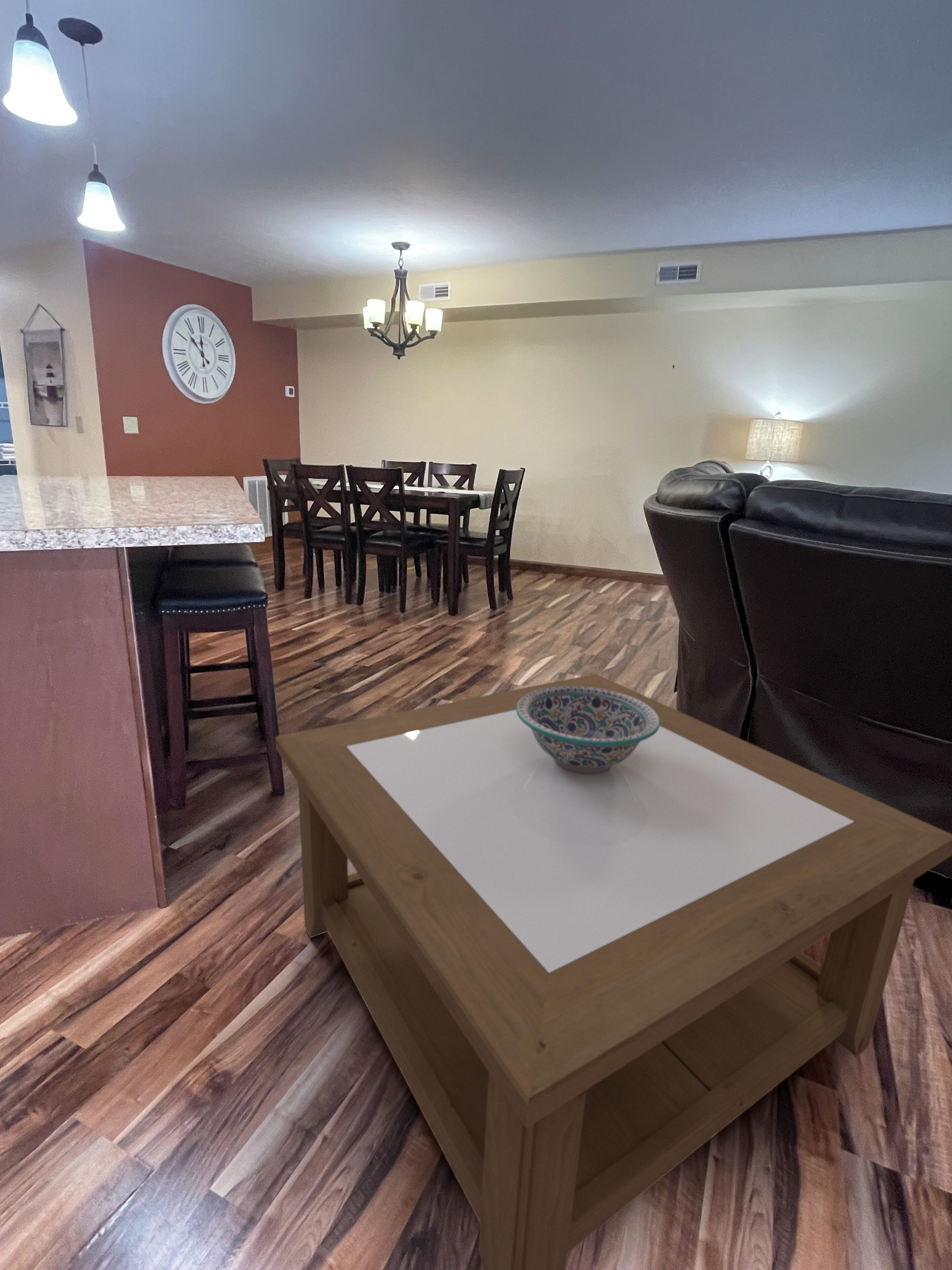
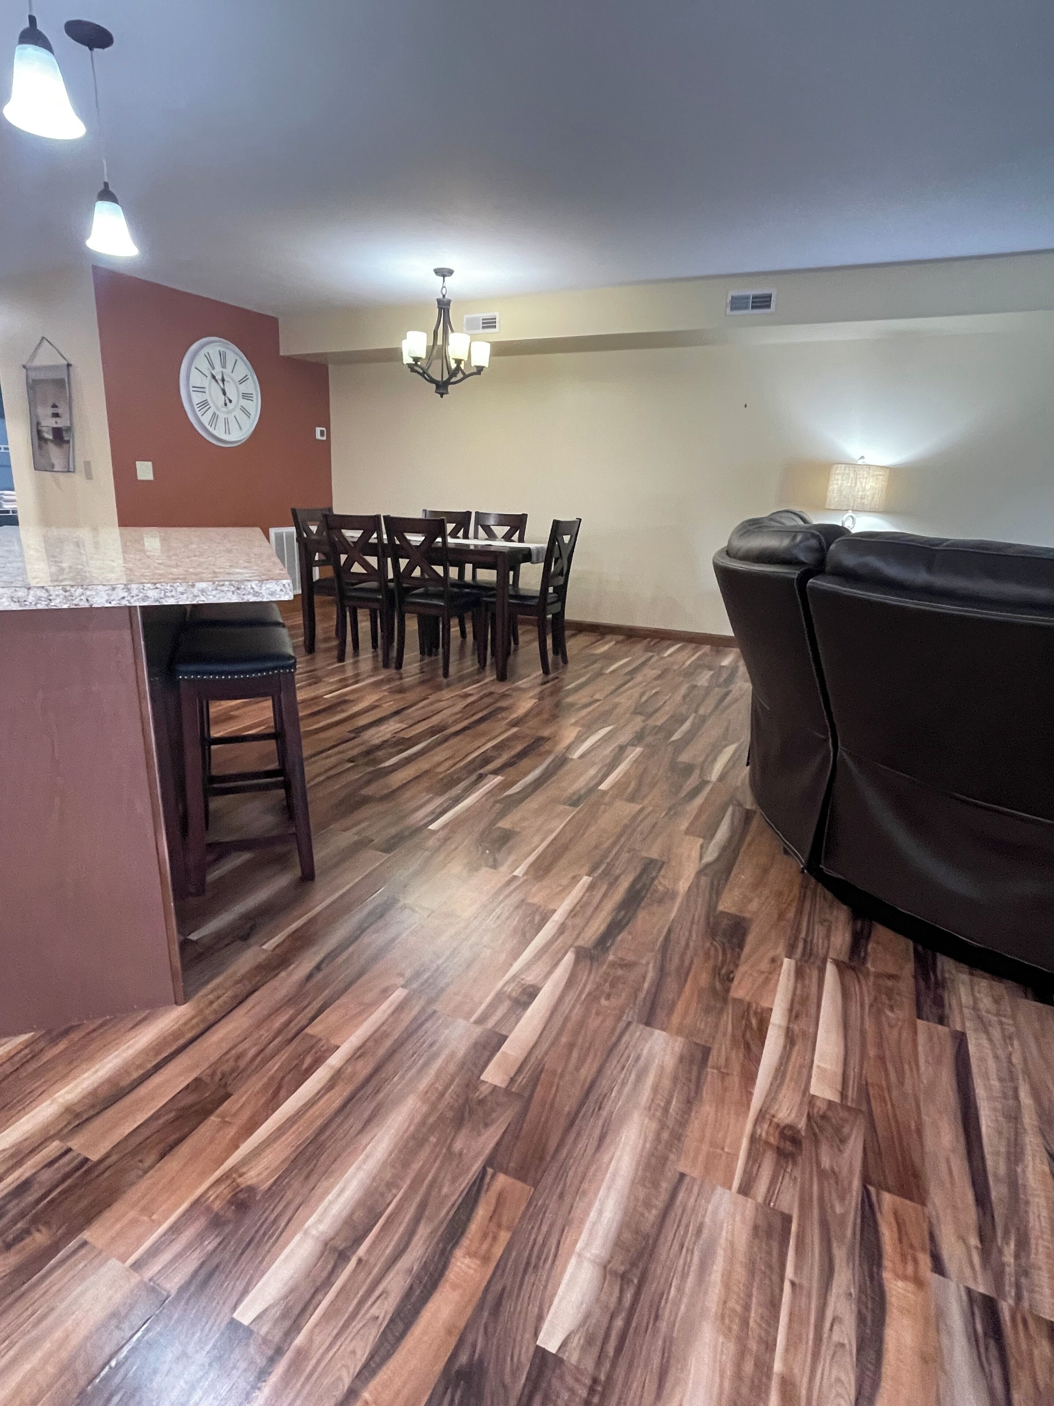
- decorative bowl (585, 735)
- coffee table (569, 886)
